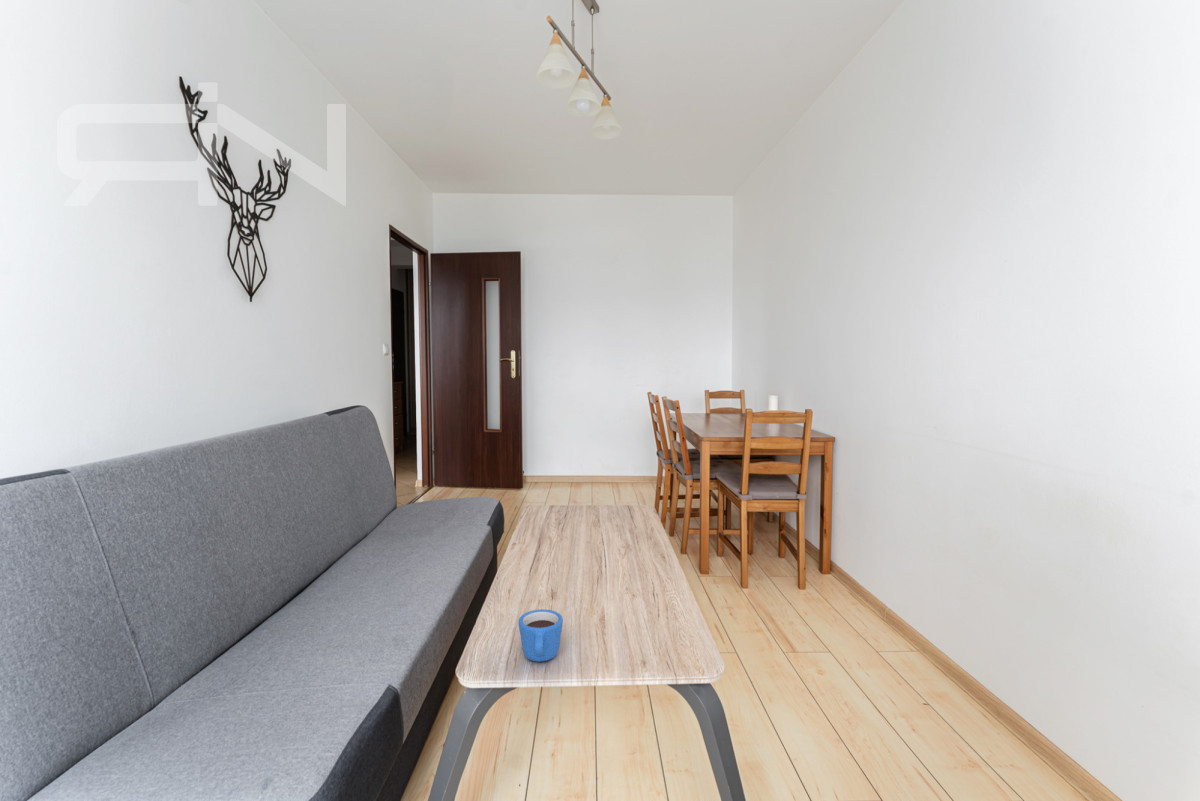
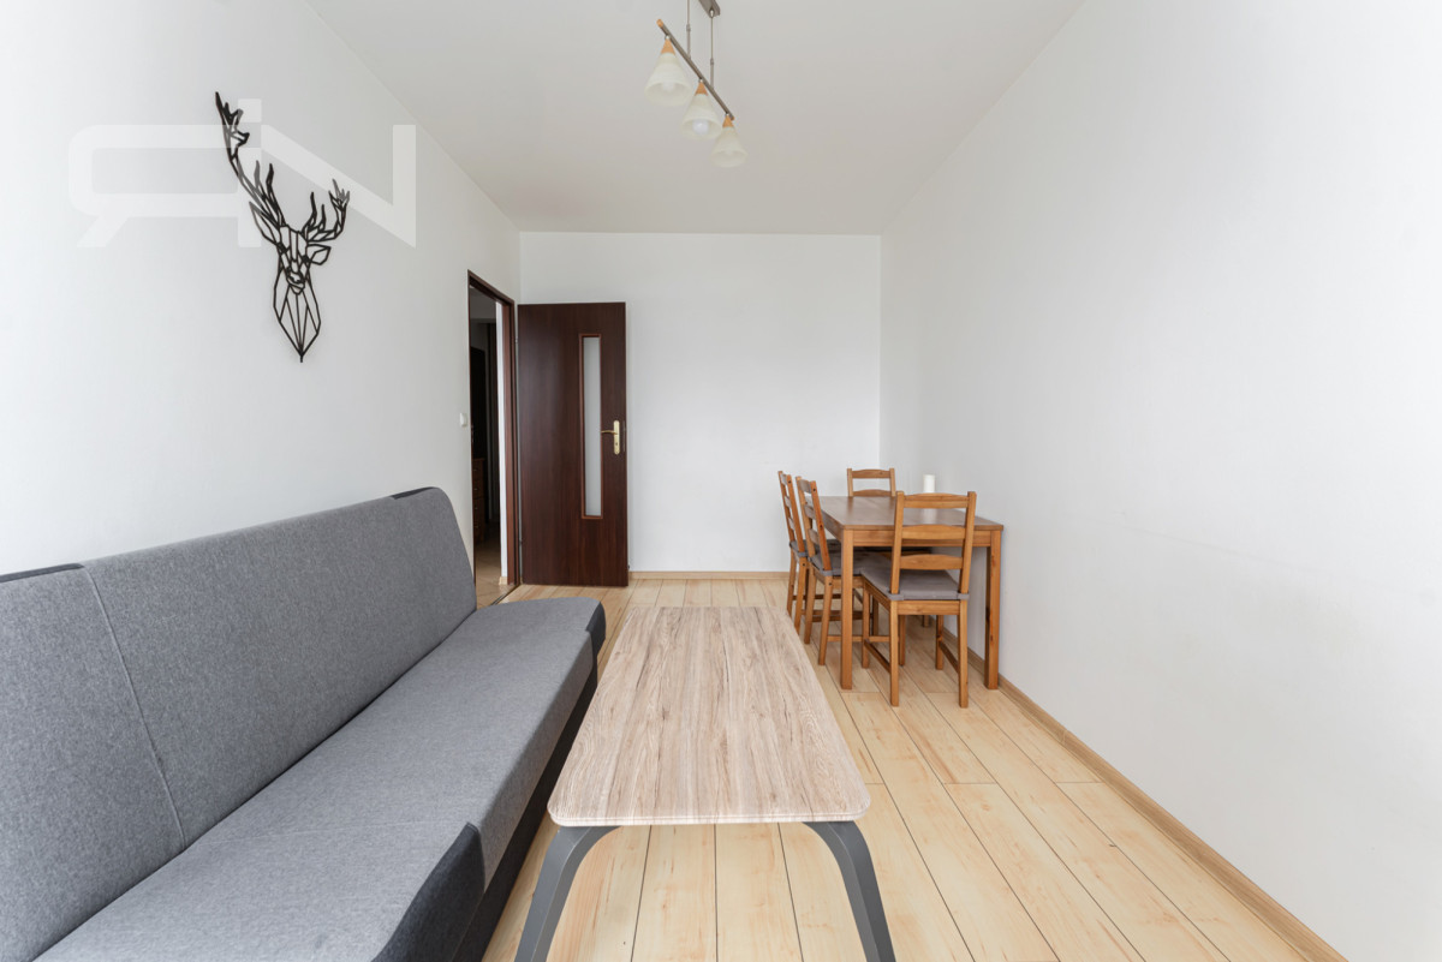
- mug (540, 640)
